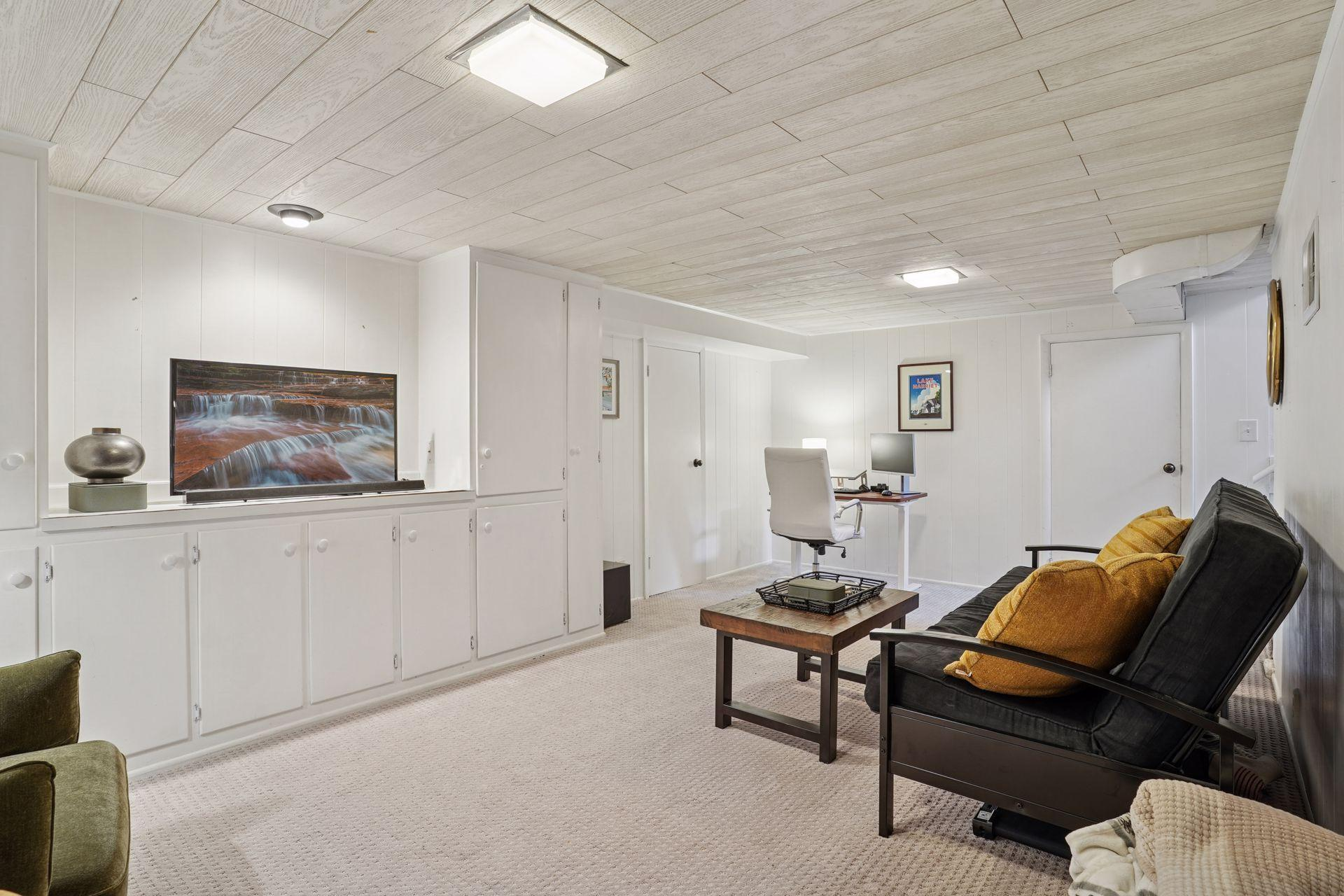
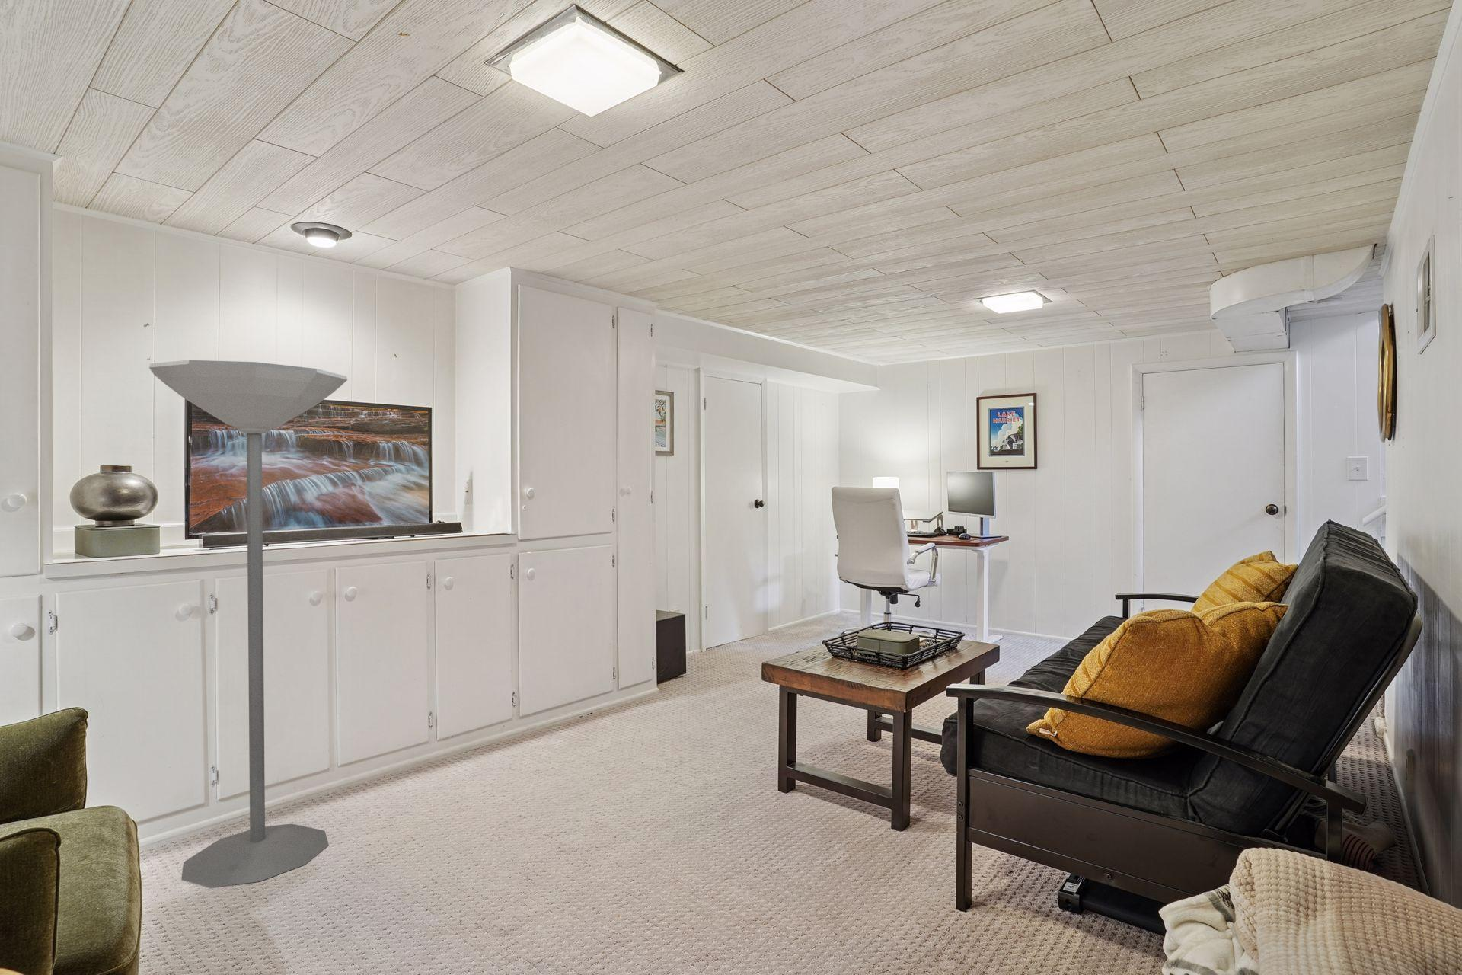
+ floor lamp (255, 614)
